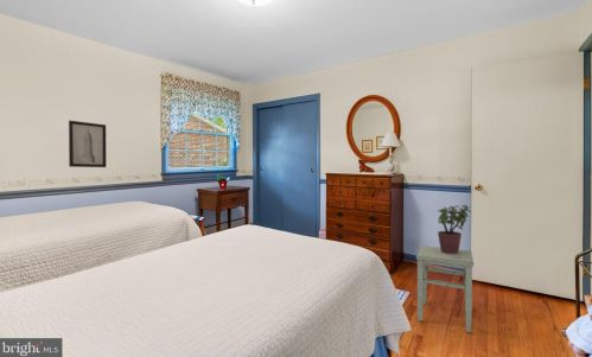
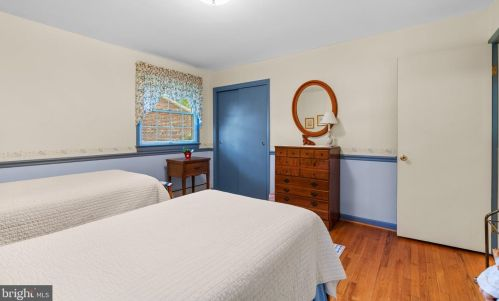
- stool (444, 285)
- wall art (88, 145)
- potted plant (450, 228)
